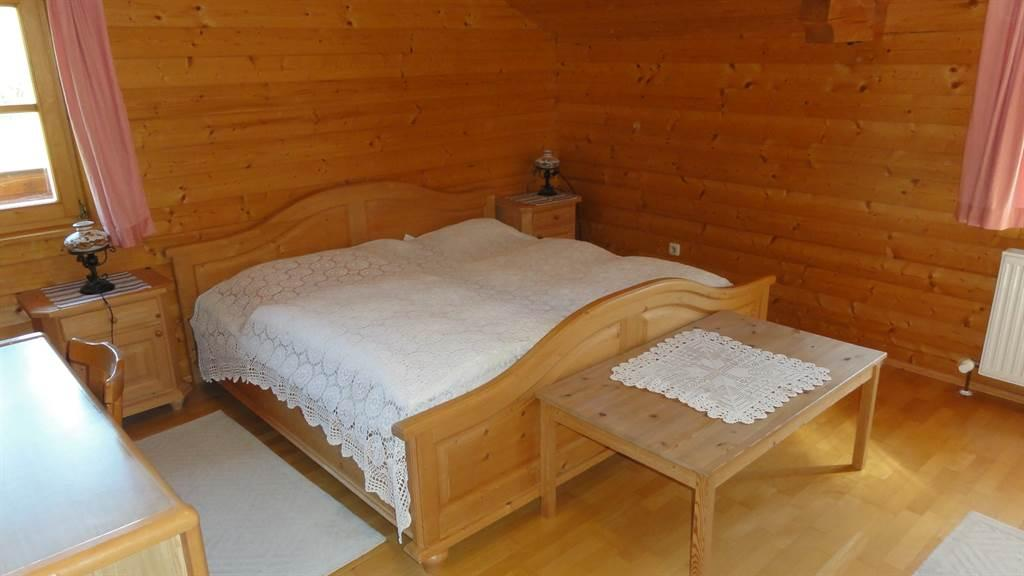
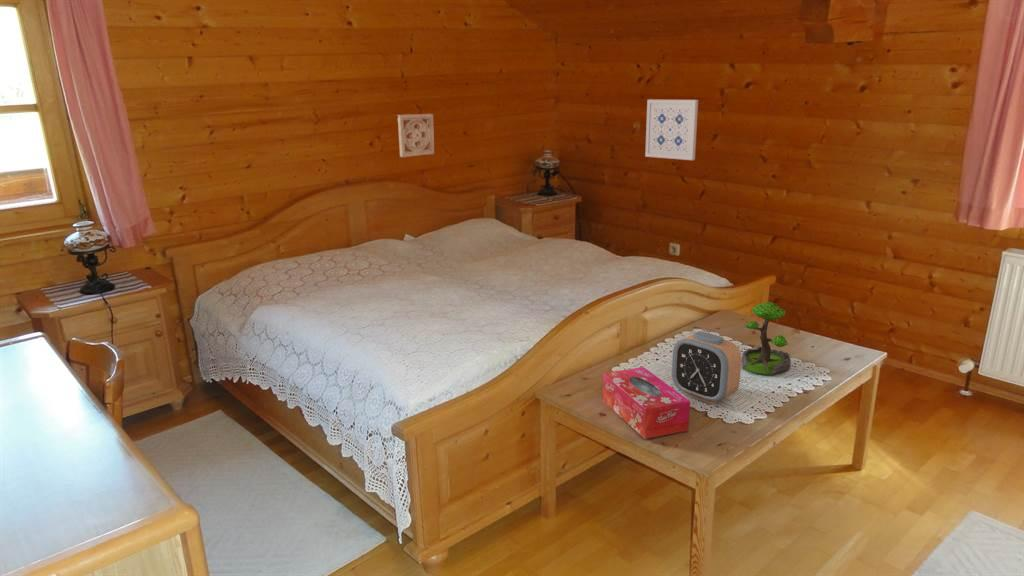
+ plant (766, 334)
+ tissue box (644, 400)
+ wall ornament (416, 135)
+ wall art (670, 129)
+ alarm clock (705, 366)
